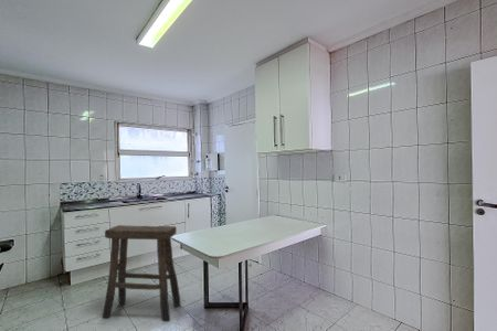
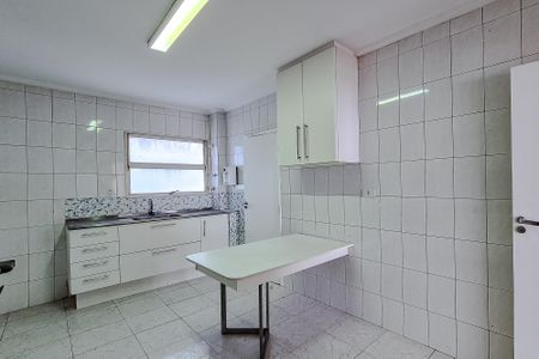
- stool (141, 274)
